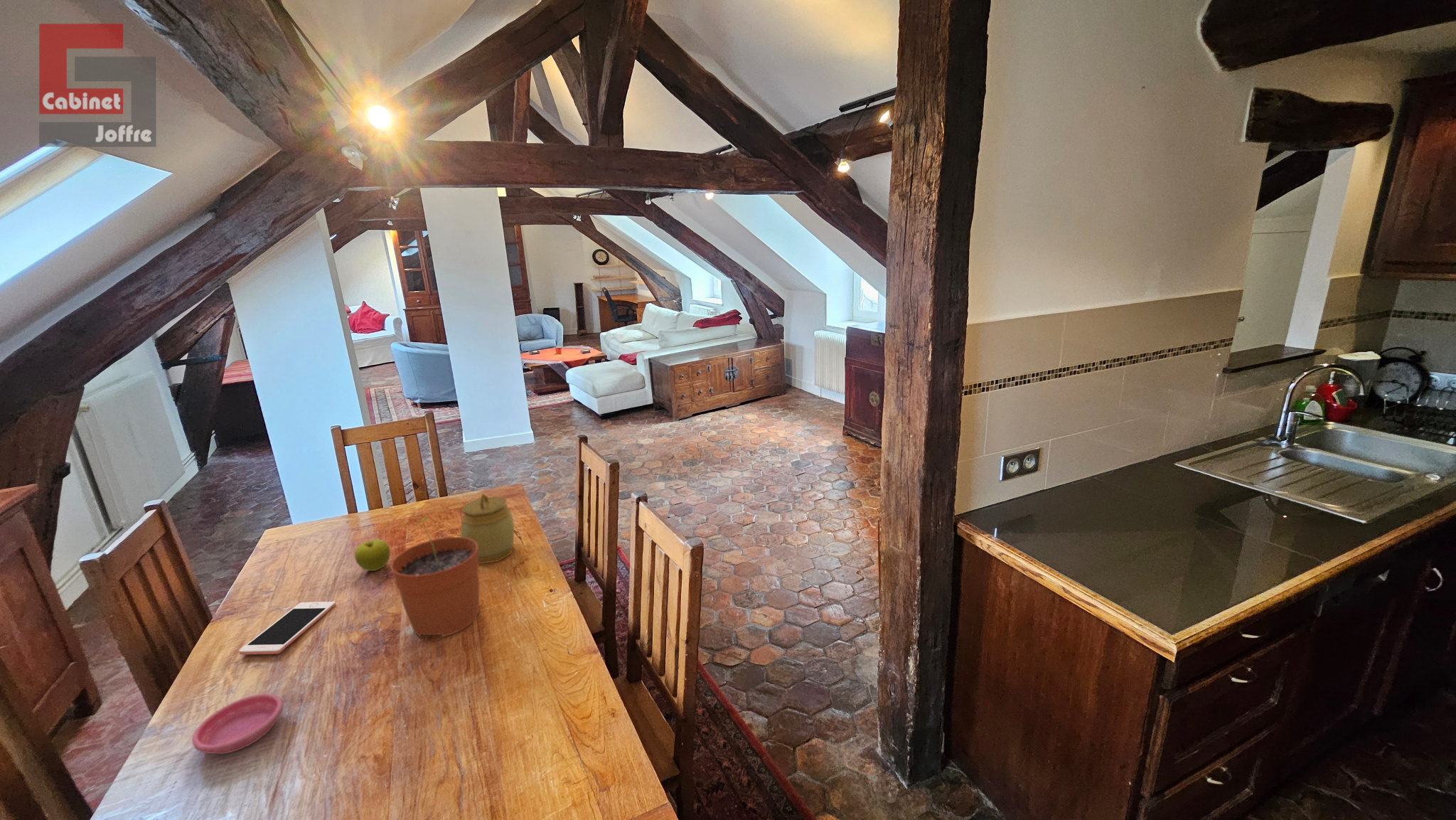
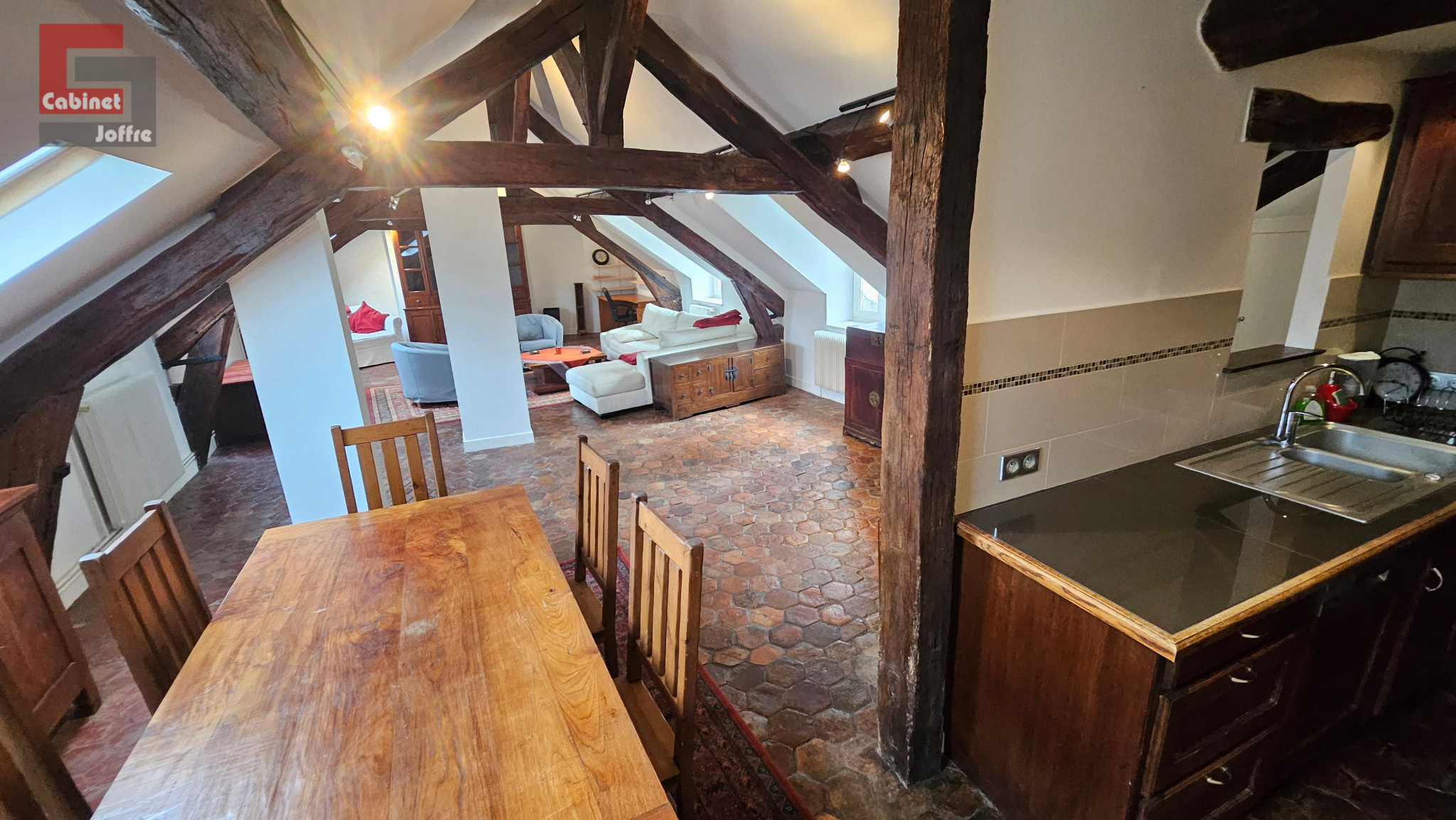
- cell phone (290, 626)
- saucer (240, 725)
- plant pot (438, 571)
- fruit (373, 555)
- jar (487, 523)
